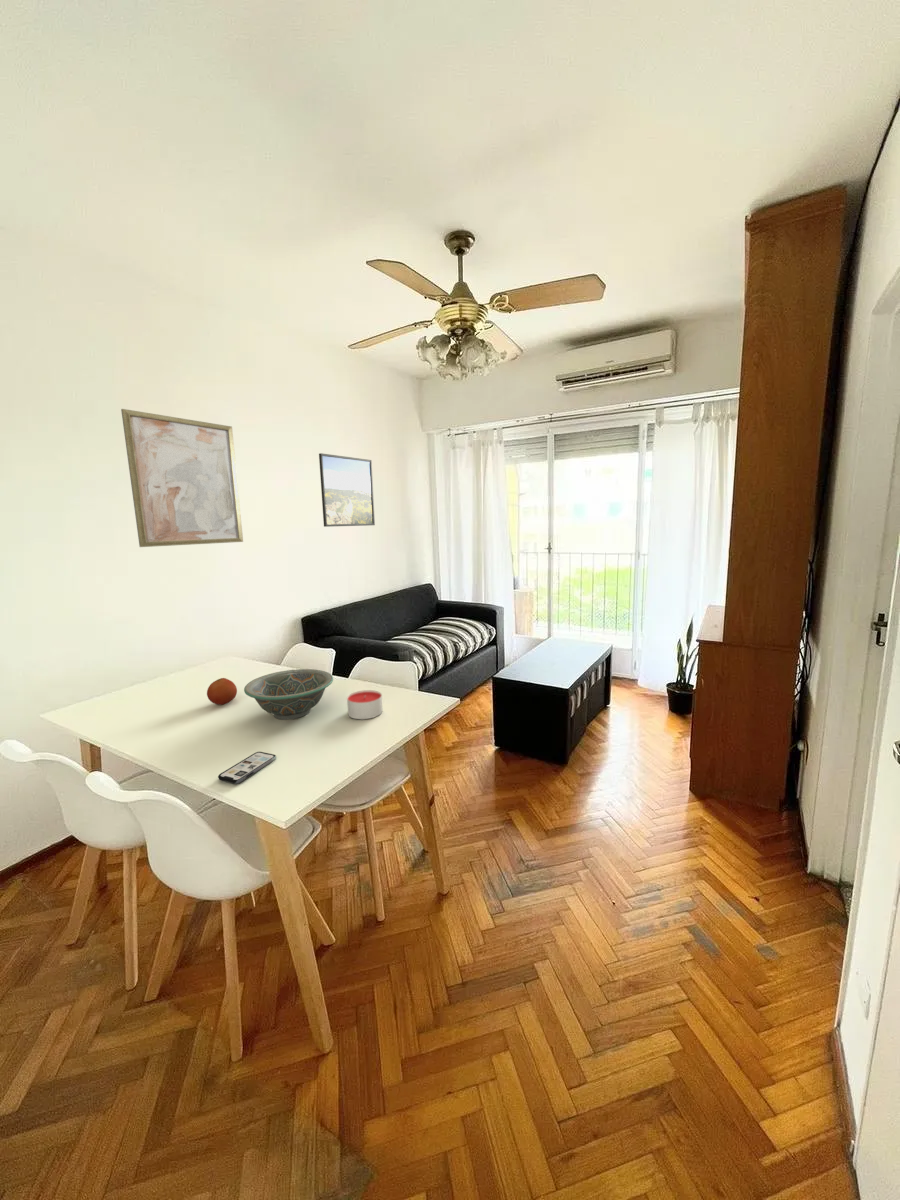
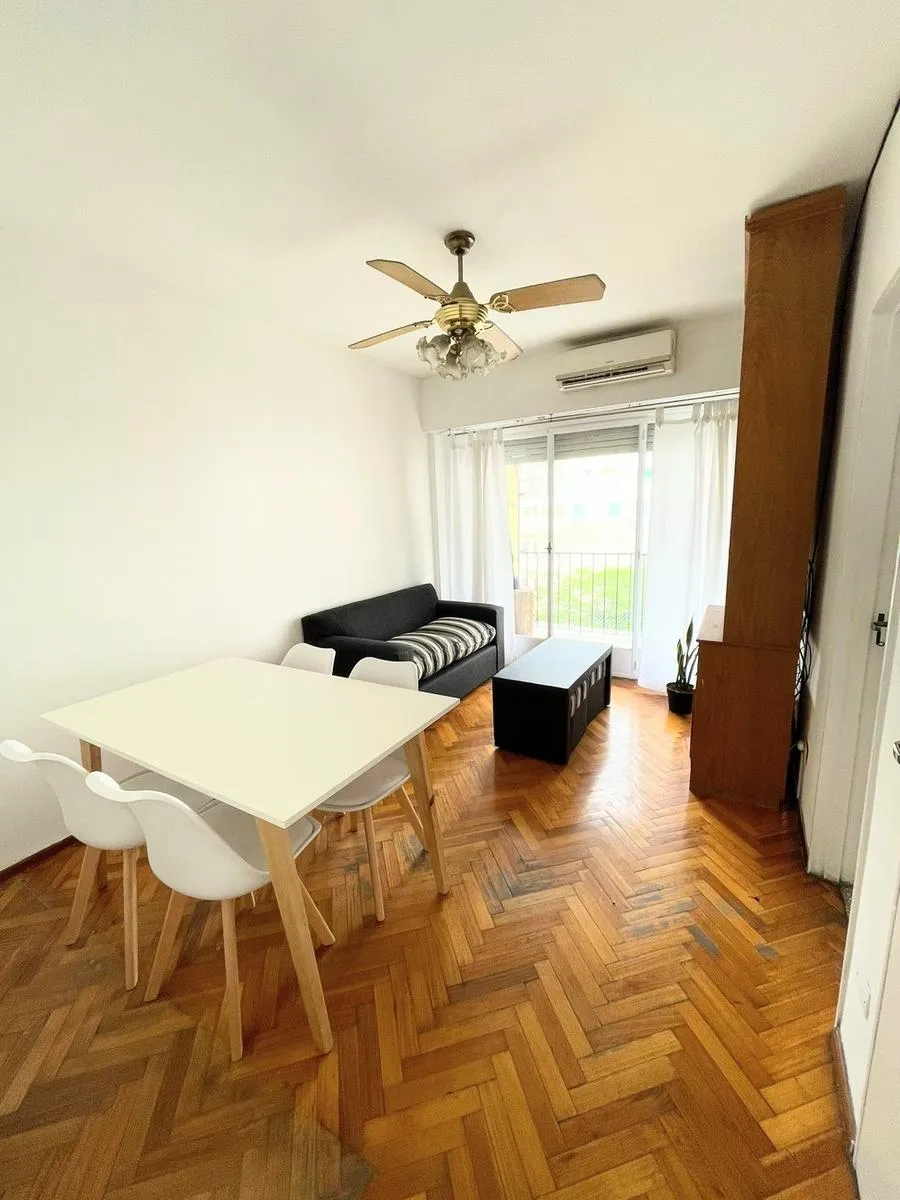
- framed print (348, 491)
- fruit (222, 691)
- candle (364, 703)
- wall art (189, 482)
- decorative bowl (291, 697)
- phone case (248, 766)
